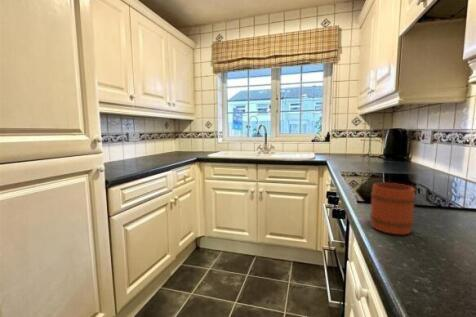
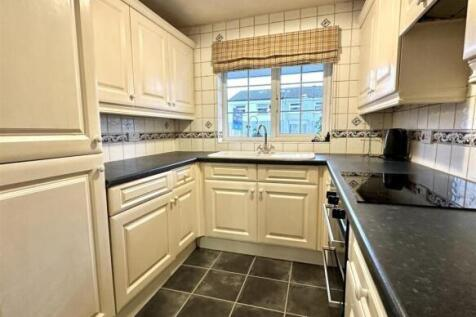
- mug (391, 205)
